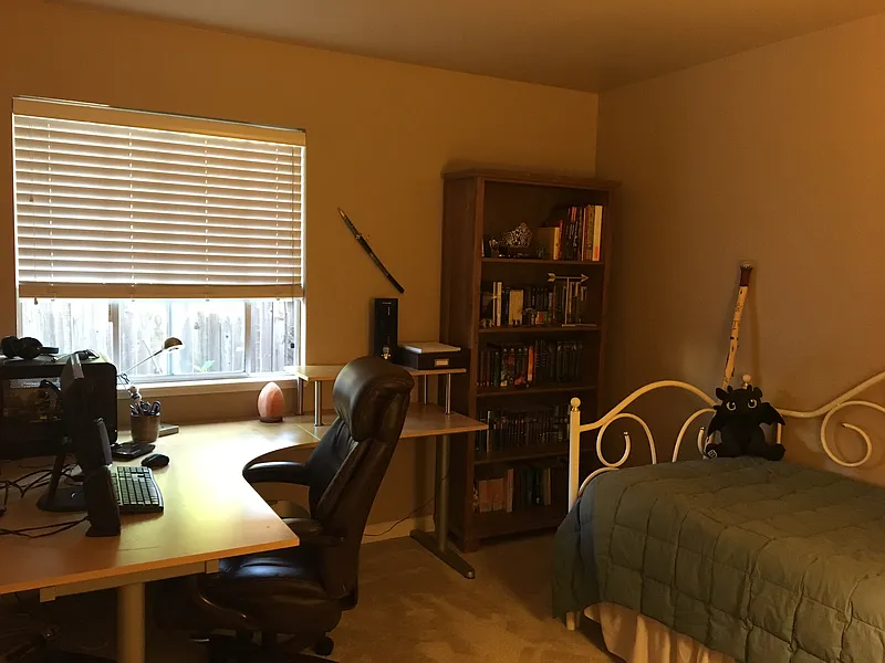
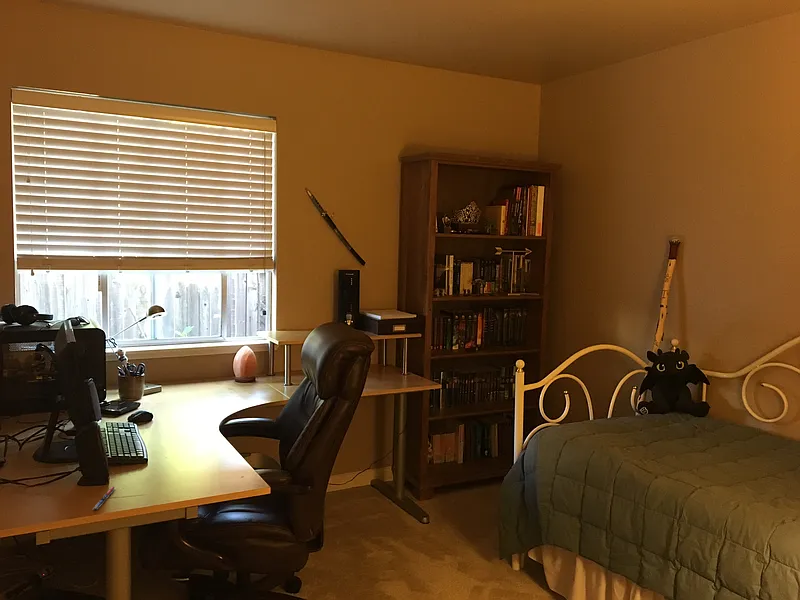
+ pen (104, 497)
